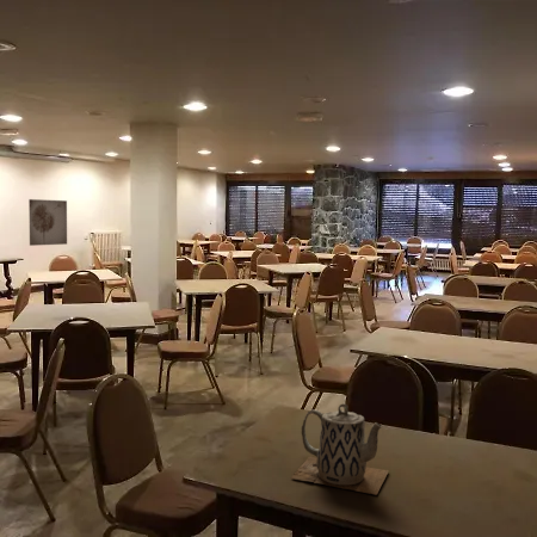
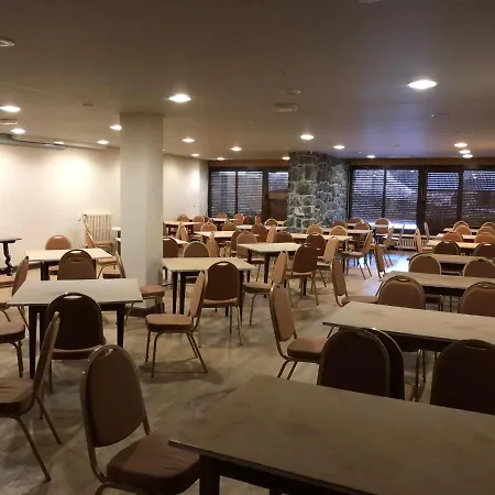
- teapot (341, 438)
- wall art (48, 222)
